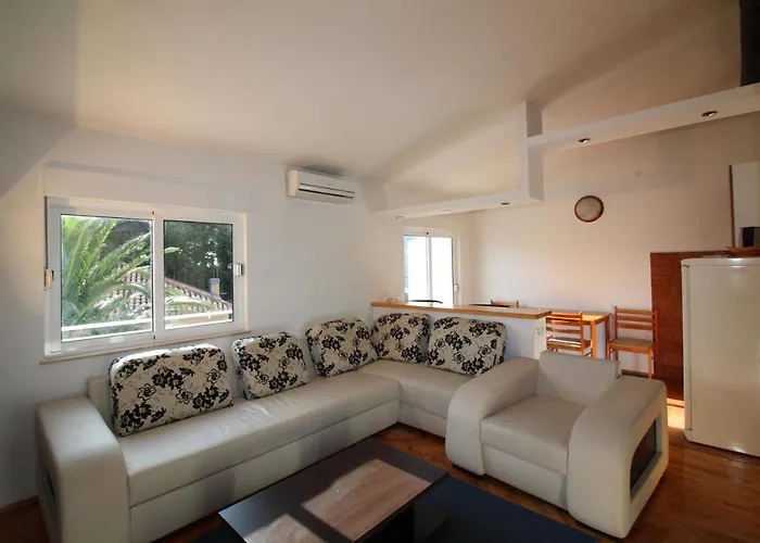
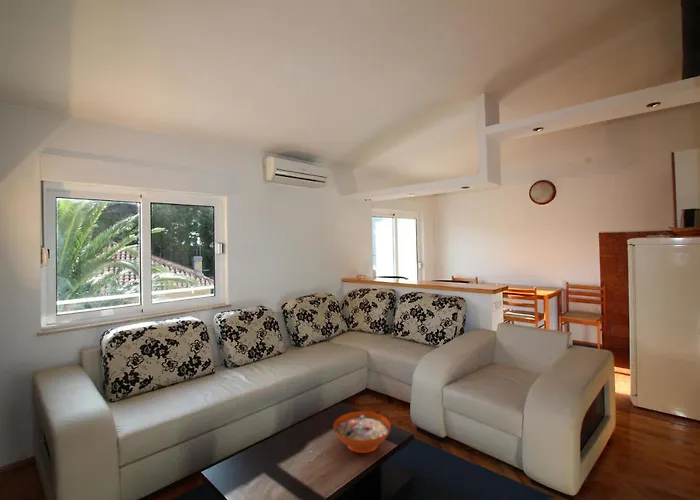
+ decorative bowl (362, 434)
